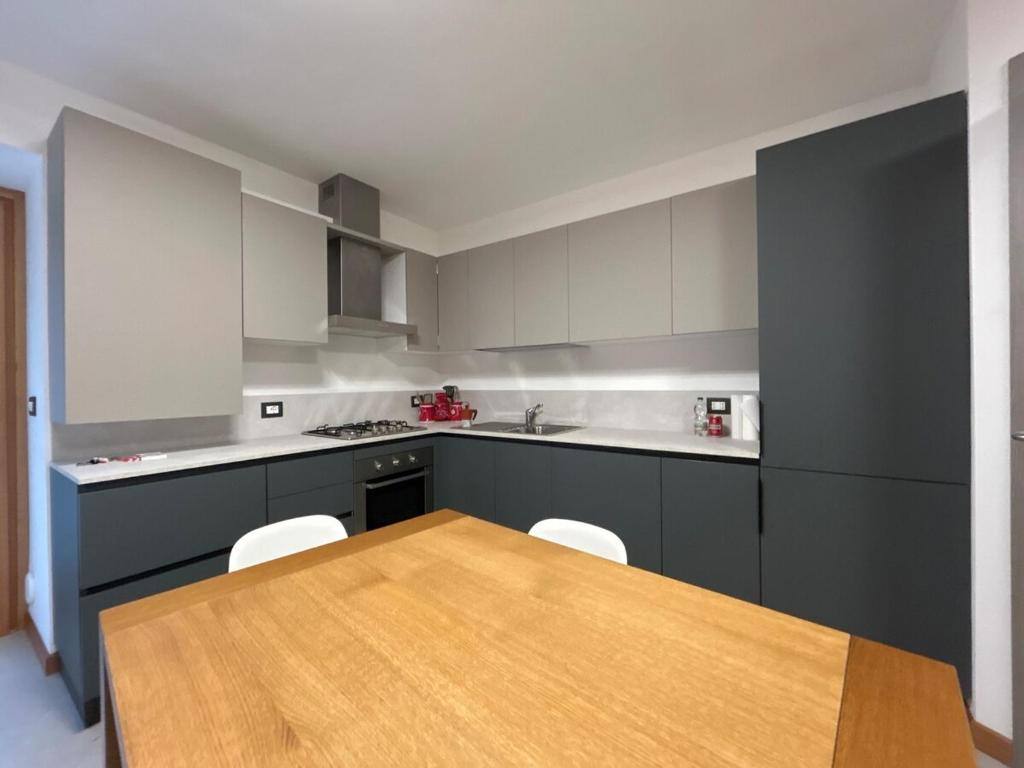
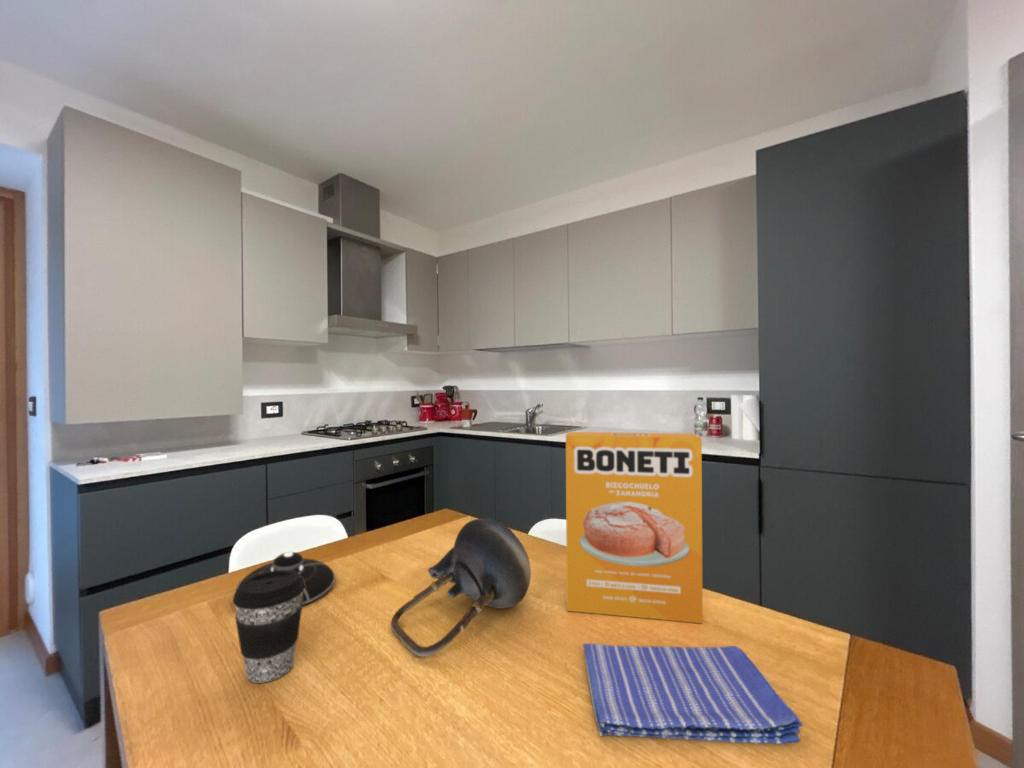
+ dish towel (678, 682)
+ coffee cup (270, 624)
+ cereal box (630, 521)
+ teapot (463, 572)
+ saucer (287, 569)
